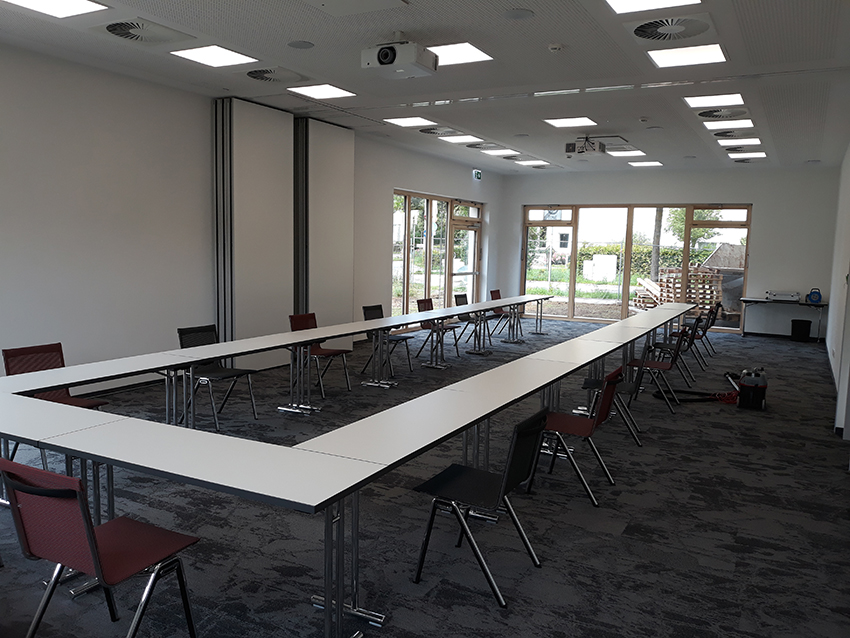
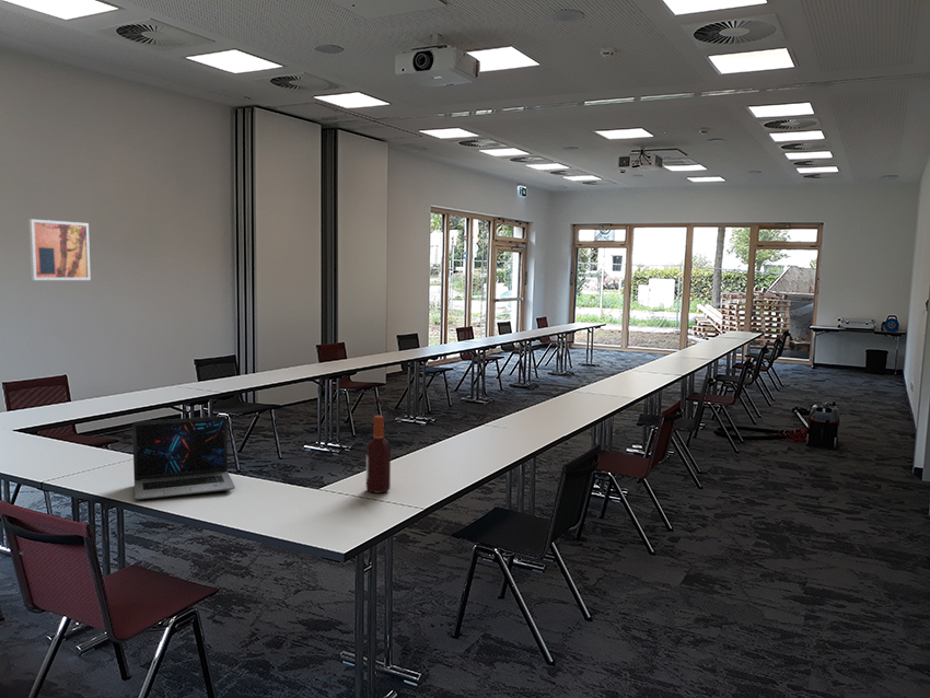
+ wall art (60, 251)
+ laptop (183, 456)
+ bottle (377, 453)
